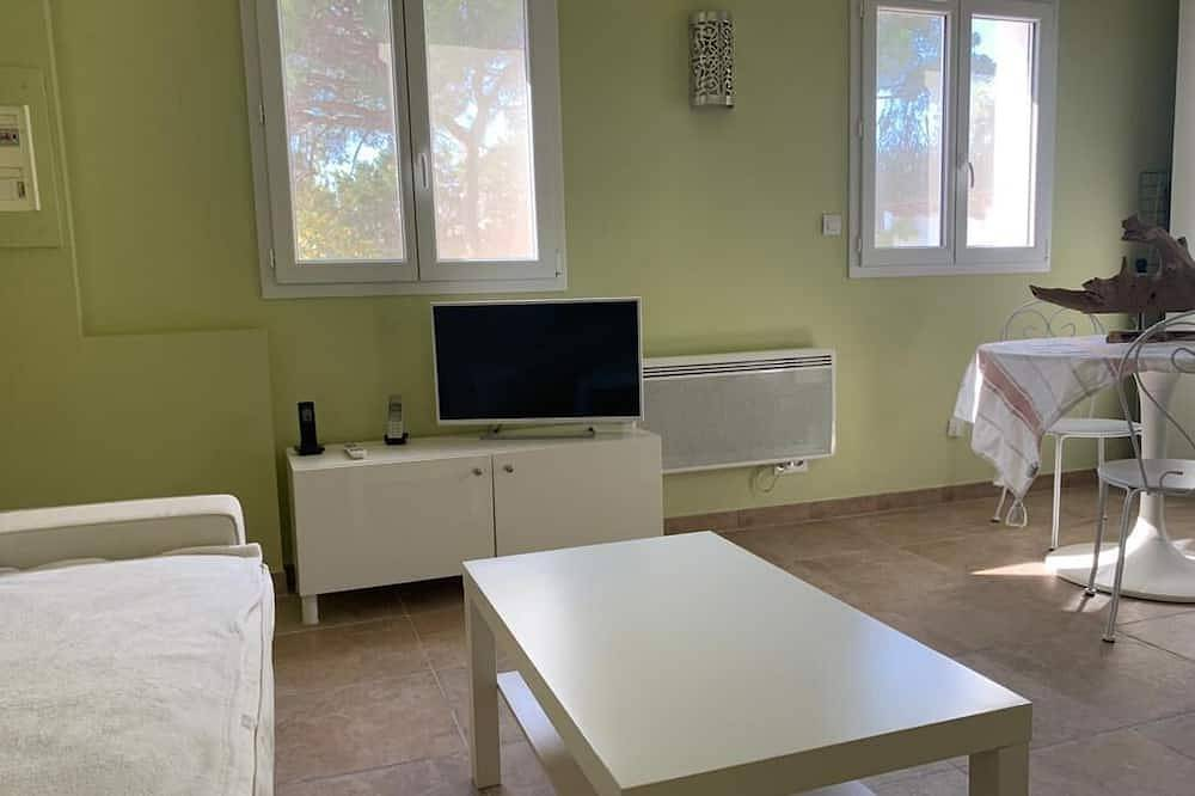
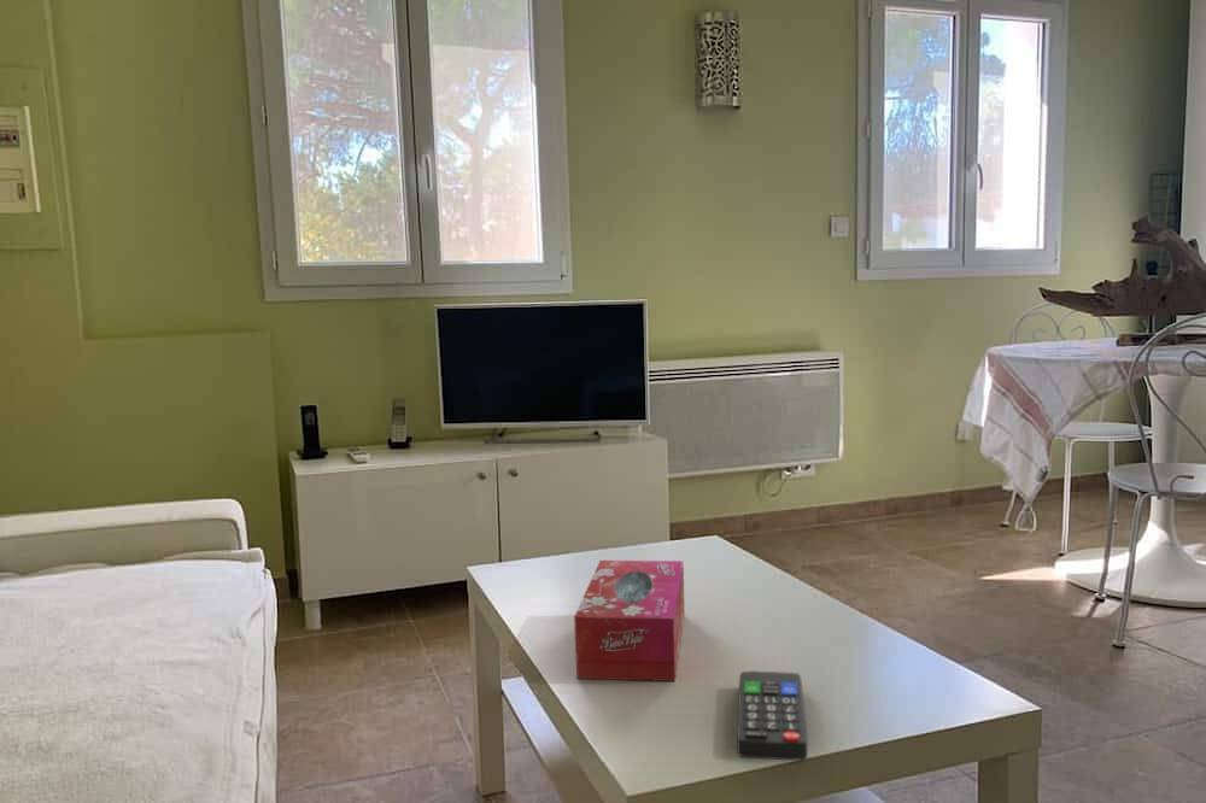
+ tissue box (633, 615)
+ remote control (771, 710)
